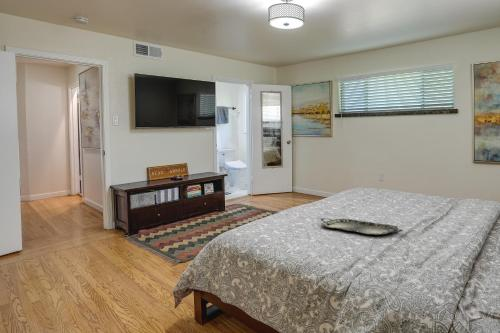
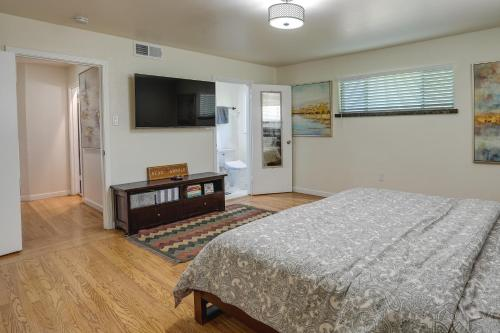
- serving tray (358, 226)
